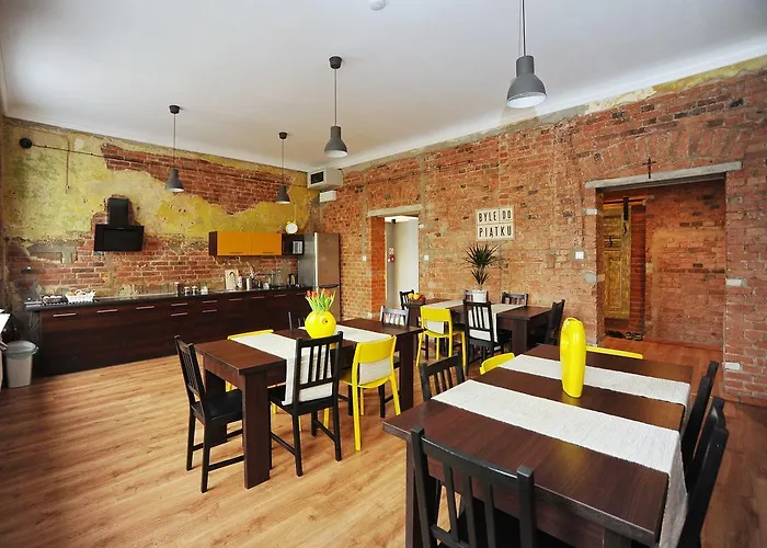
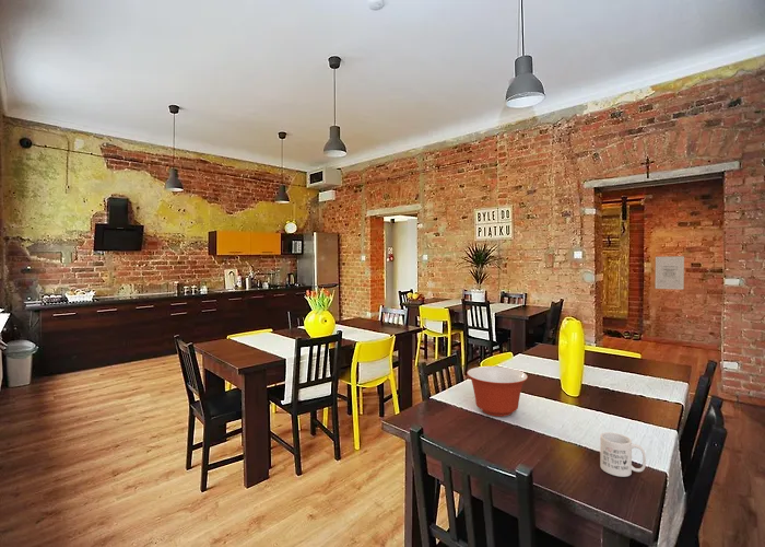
+ wall art (669, 272)
+ mixing bowl (496, 392)
+ mug (622, 455)
